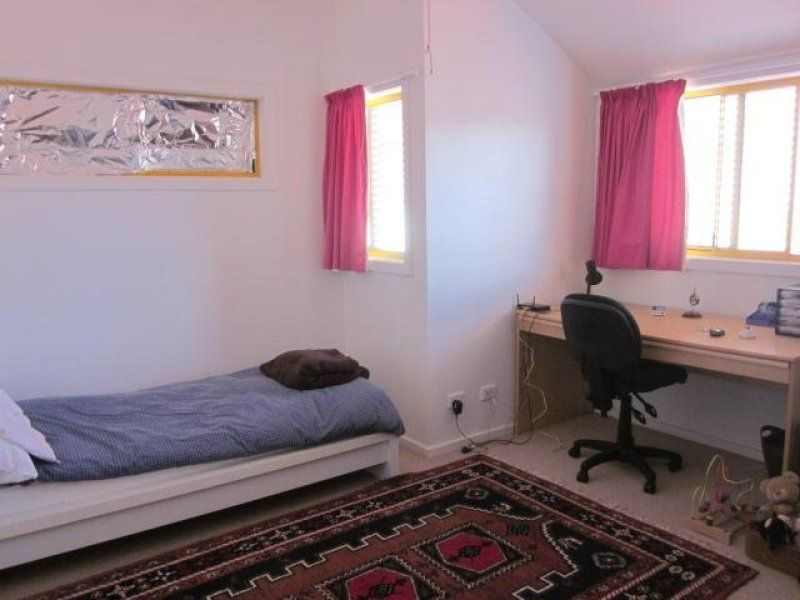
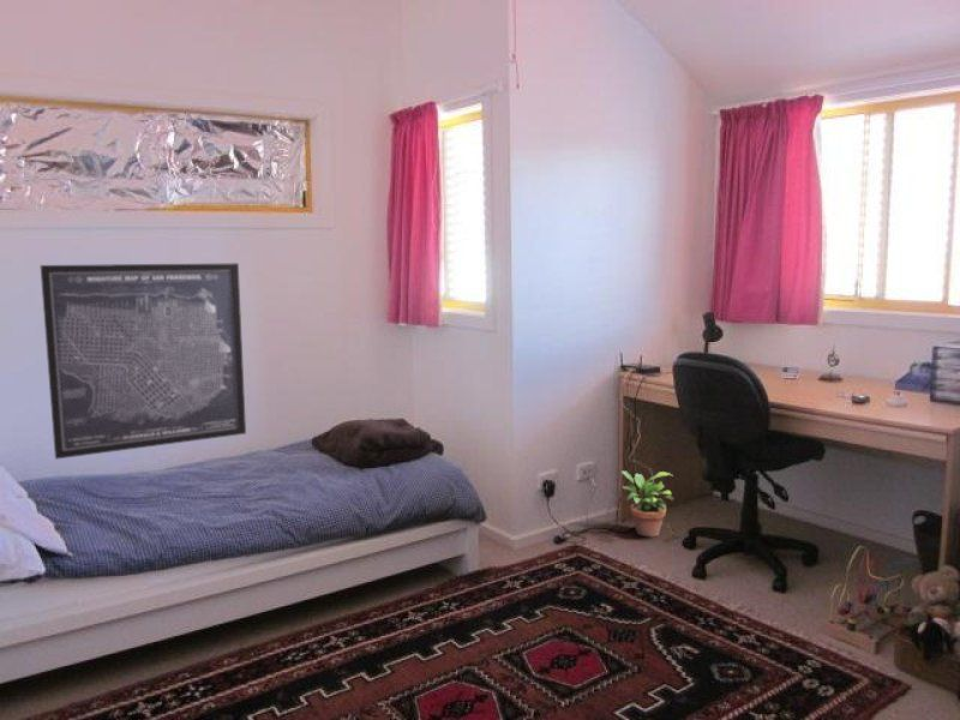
+ potted plant (641, 502)
+ wall art (150, 355)
